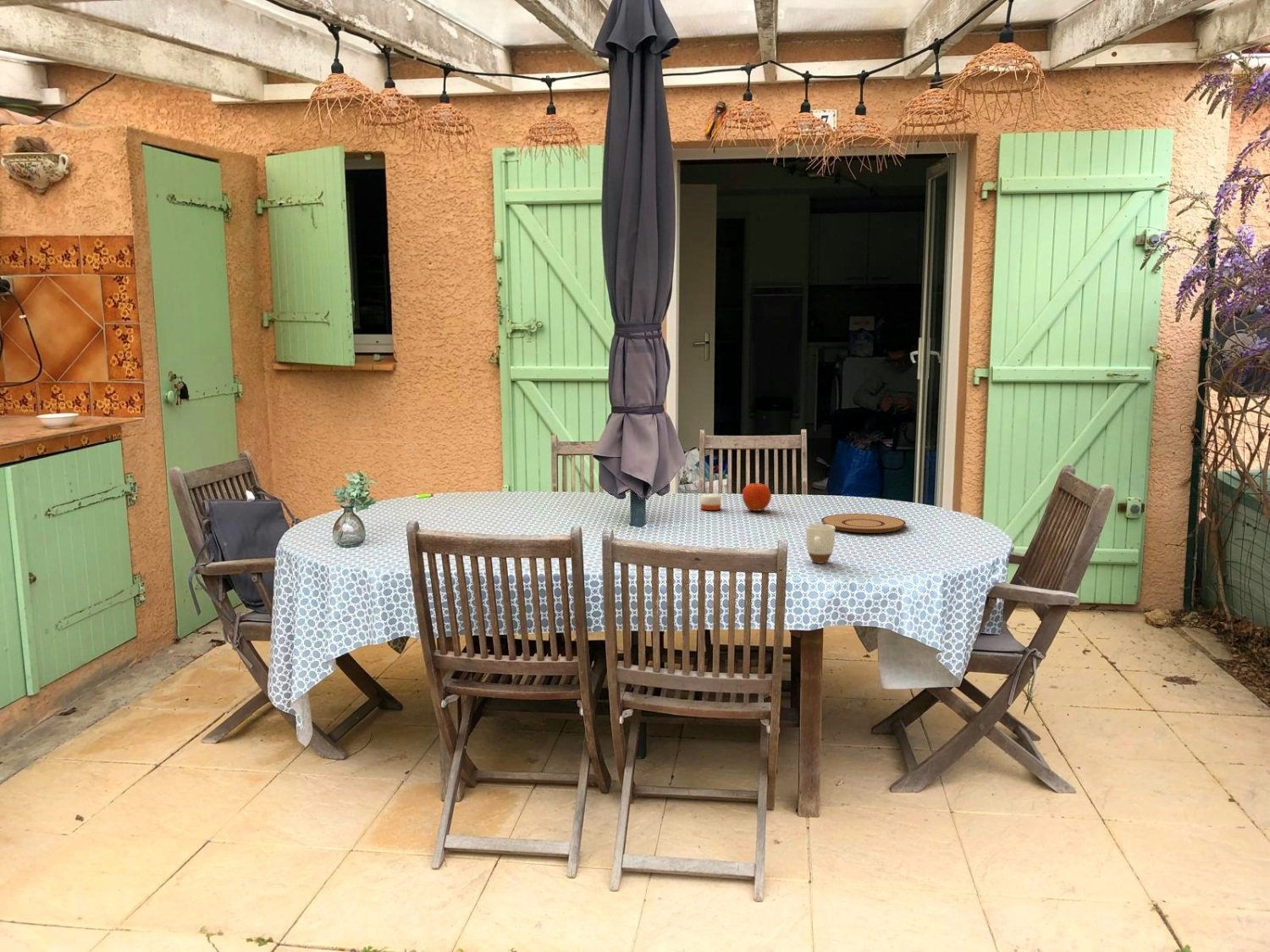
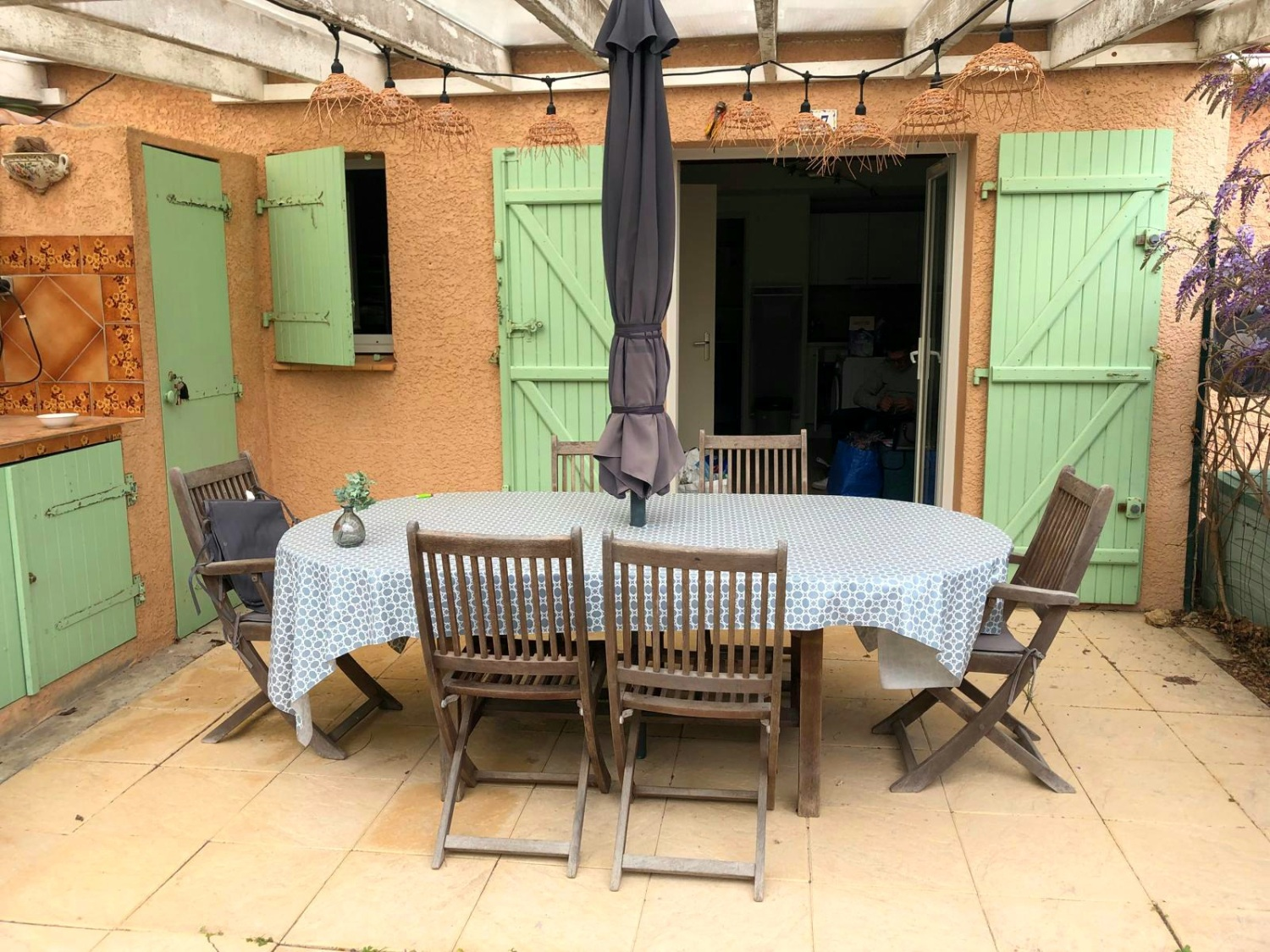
- plate (863, 523)
- mug (819, 545)
- fruit (756, 496)
- candle (710, 494)
